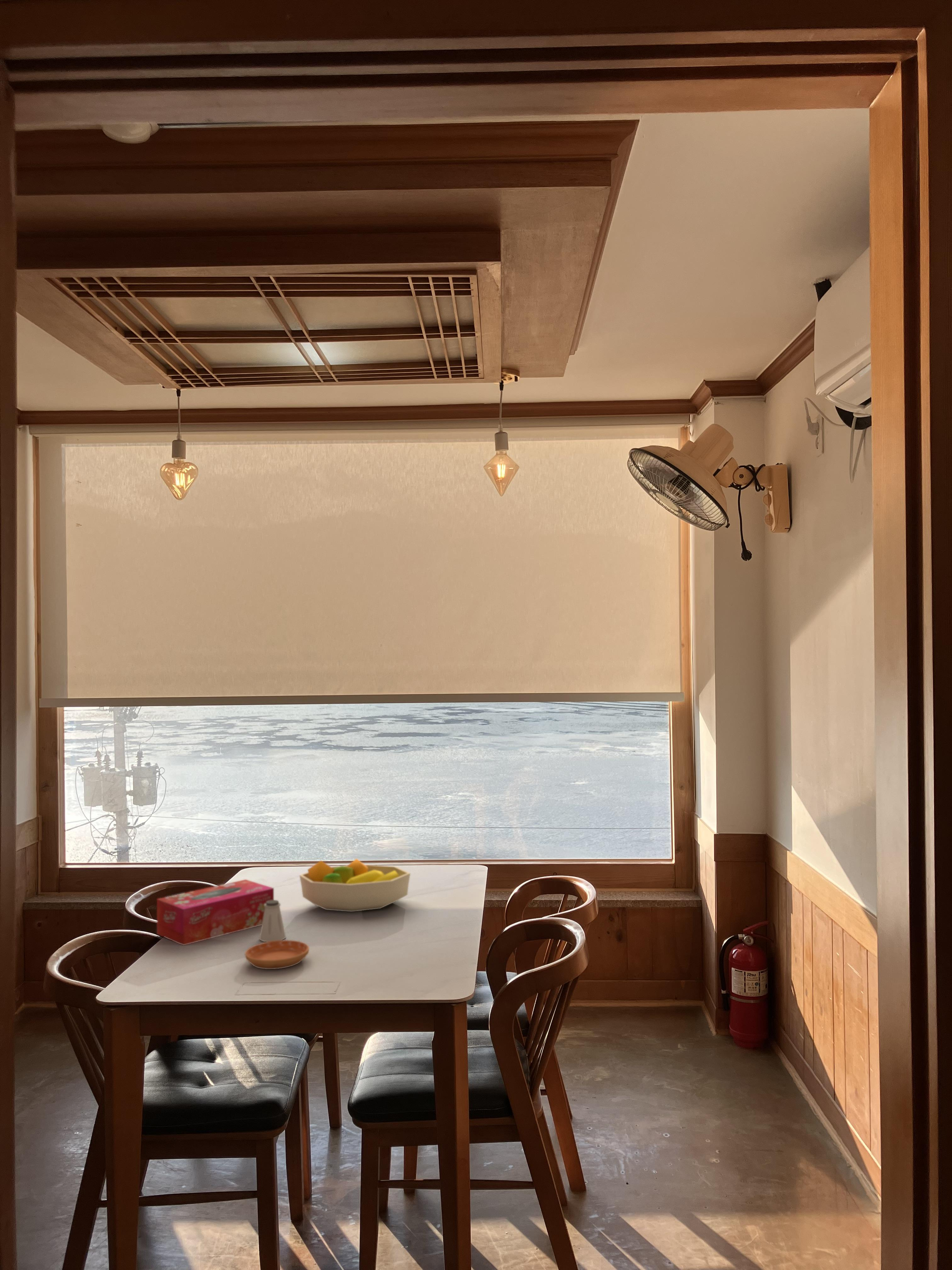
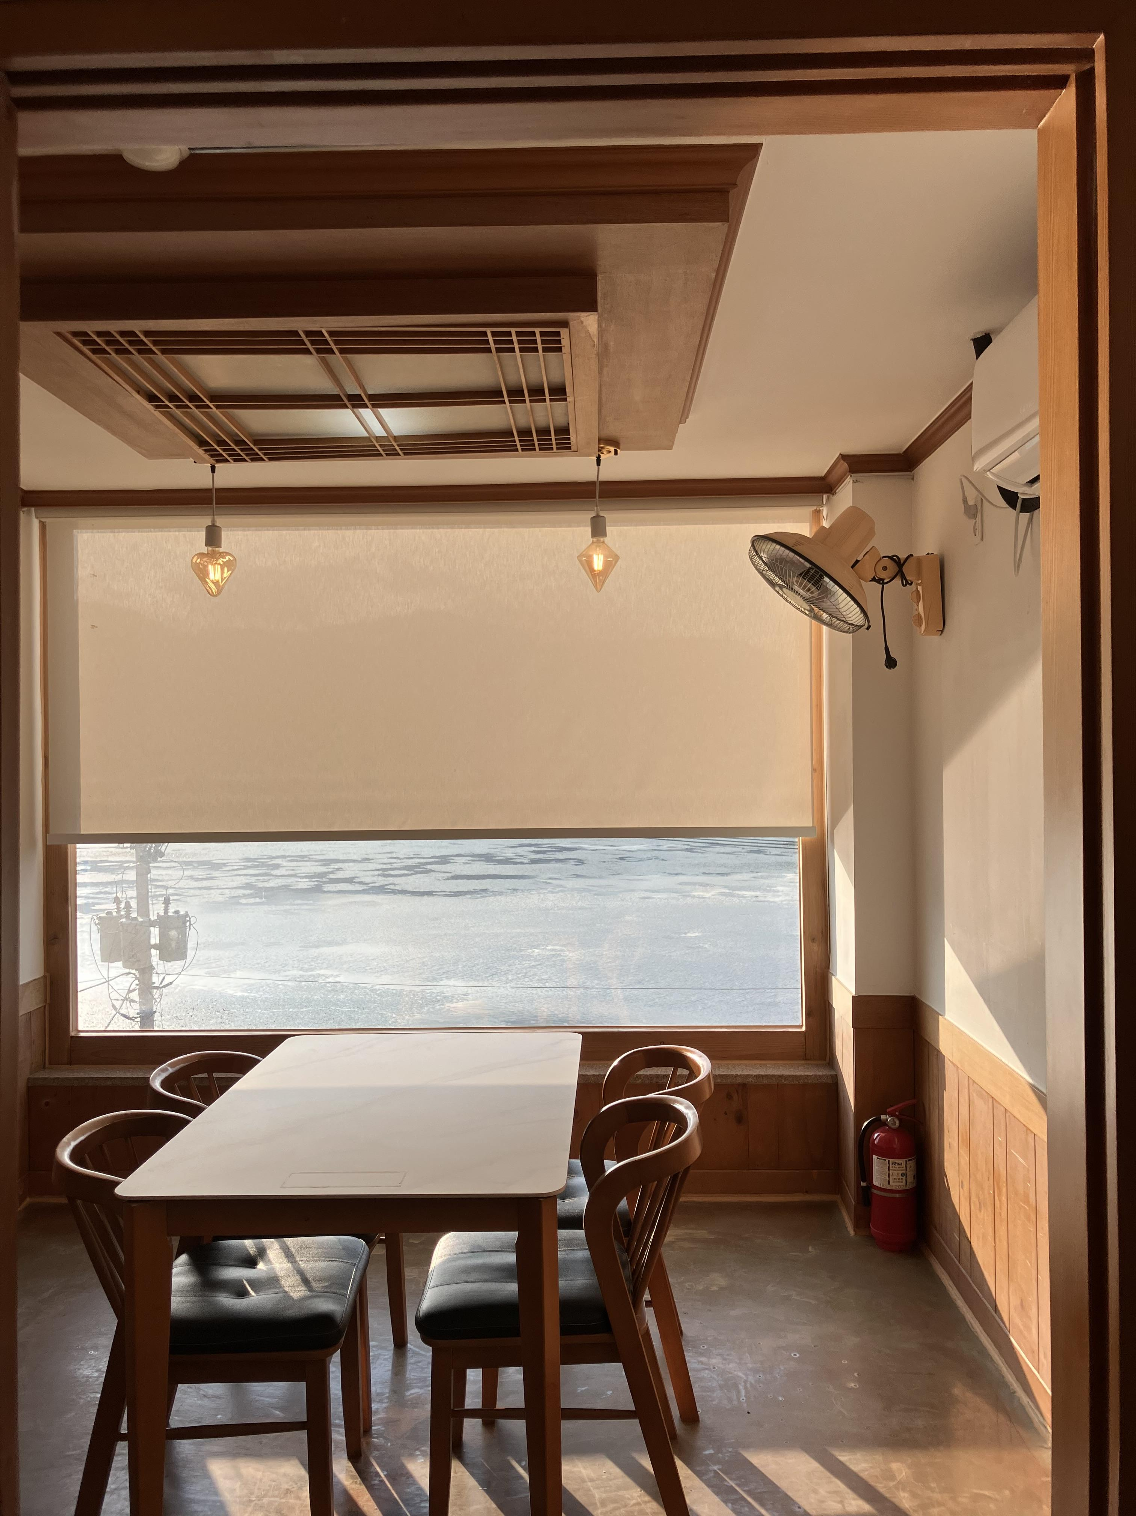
- fruit bowl (355, 882)
- saltshaker (272, 919)
- tissue box (216, 911)
- saucer (277, 955)
